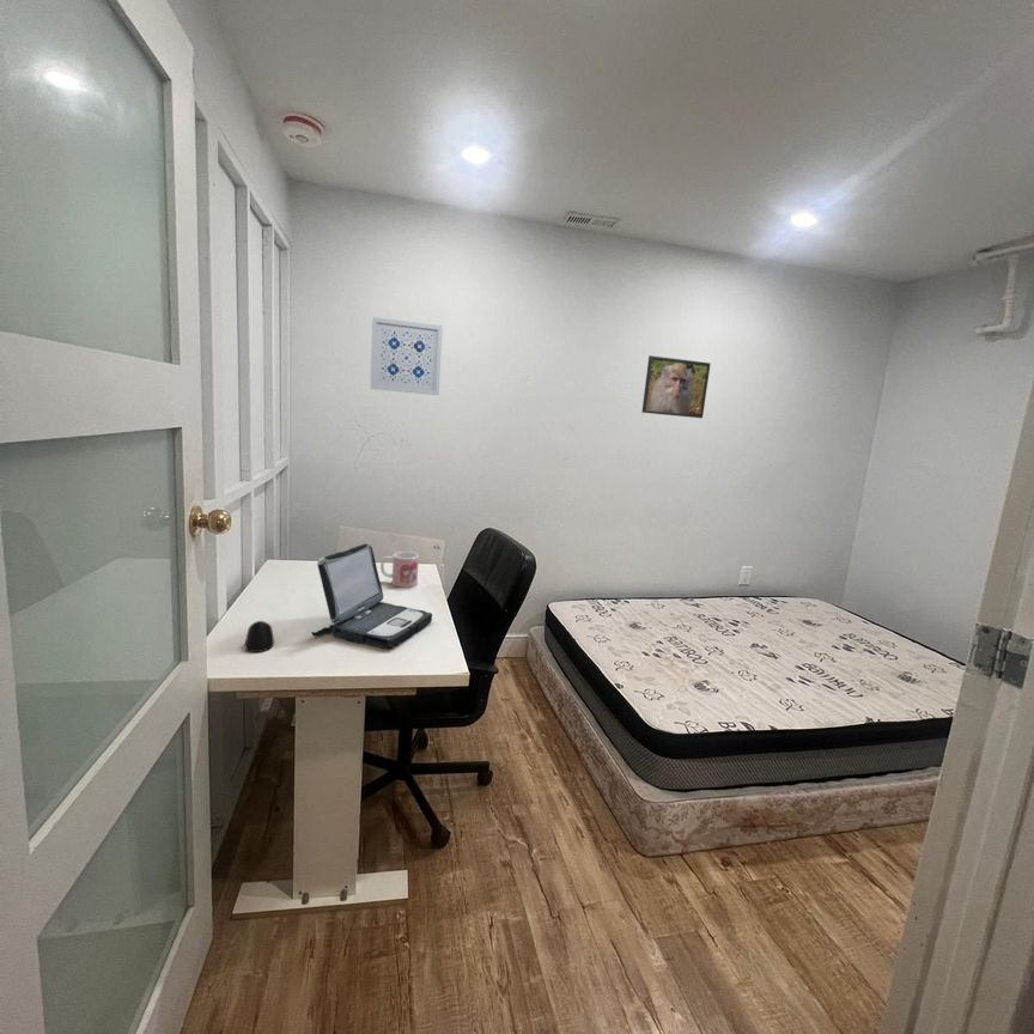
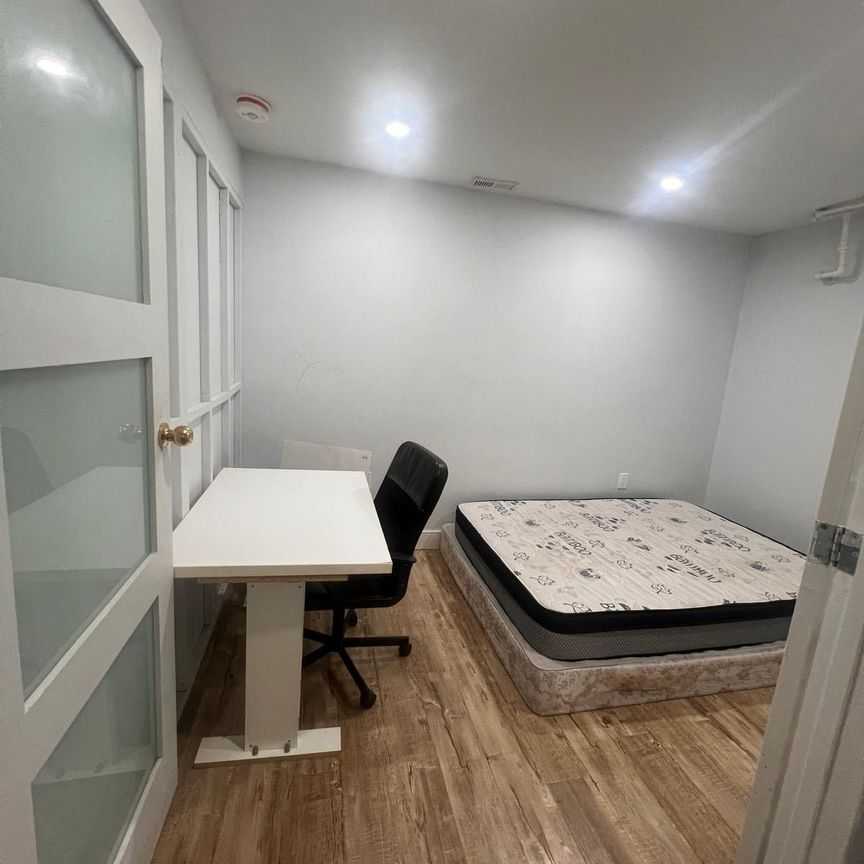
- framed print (676, 388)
- computer mouse (258, 633)
- mug (401, 568)
- laptop (375, 591)
- wall art (406, 357)
